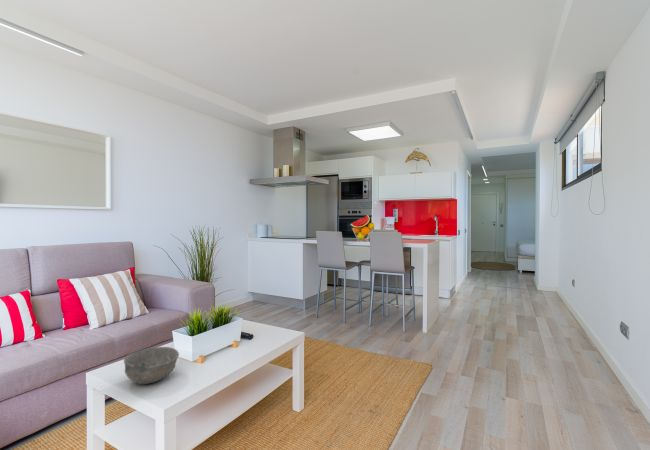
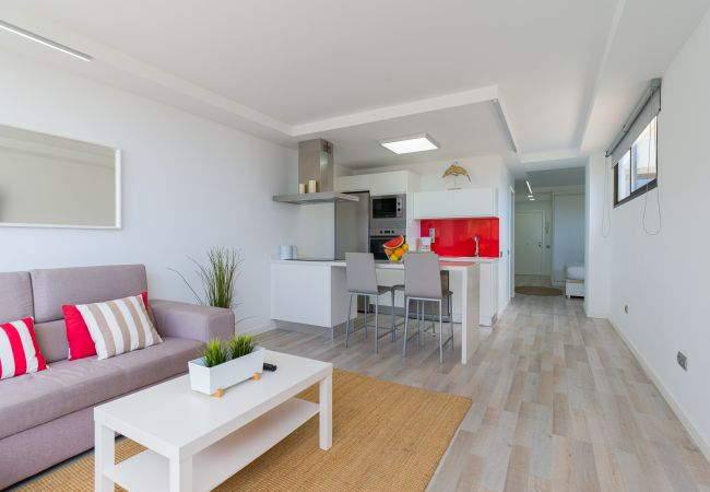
- bowl (152, 366)
